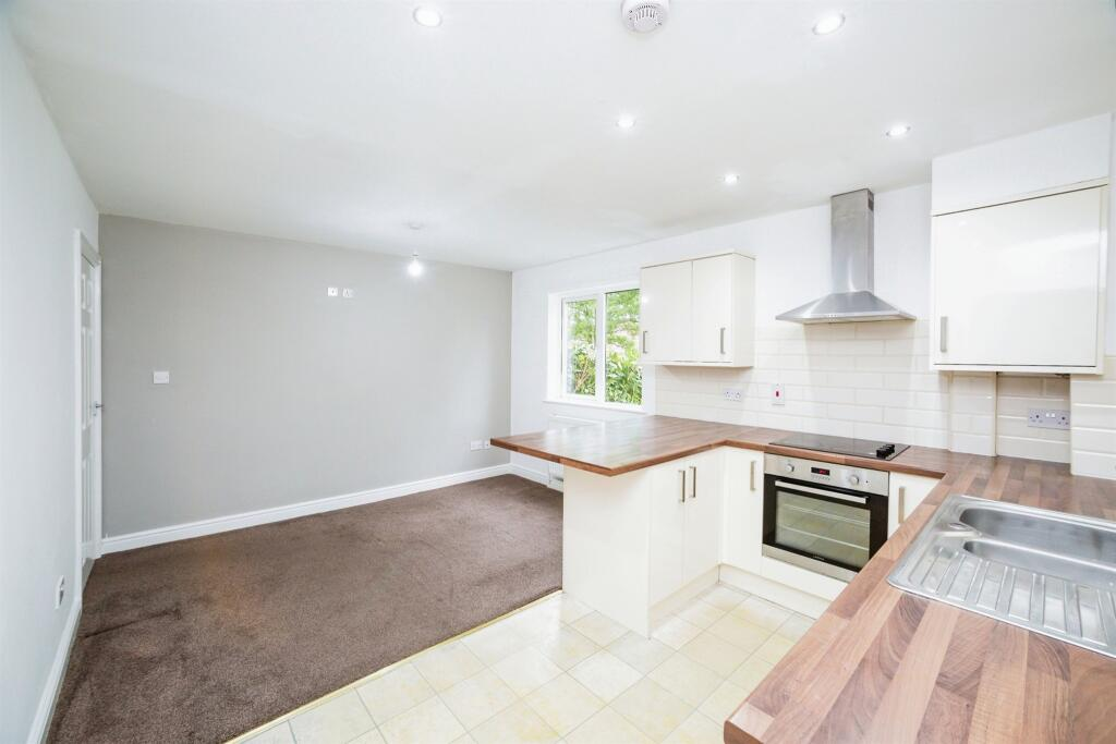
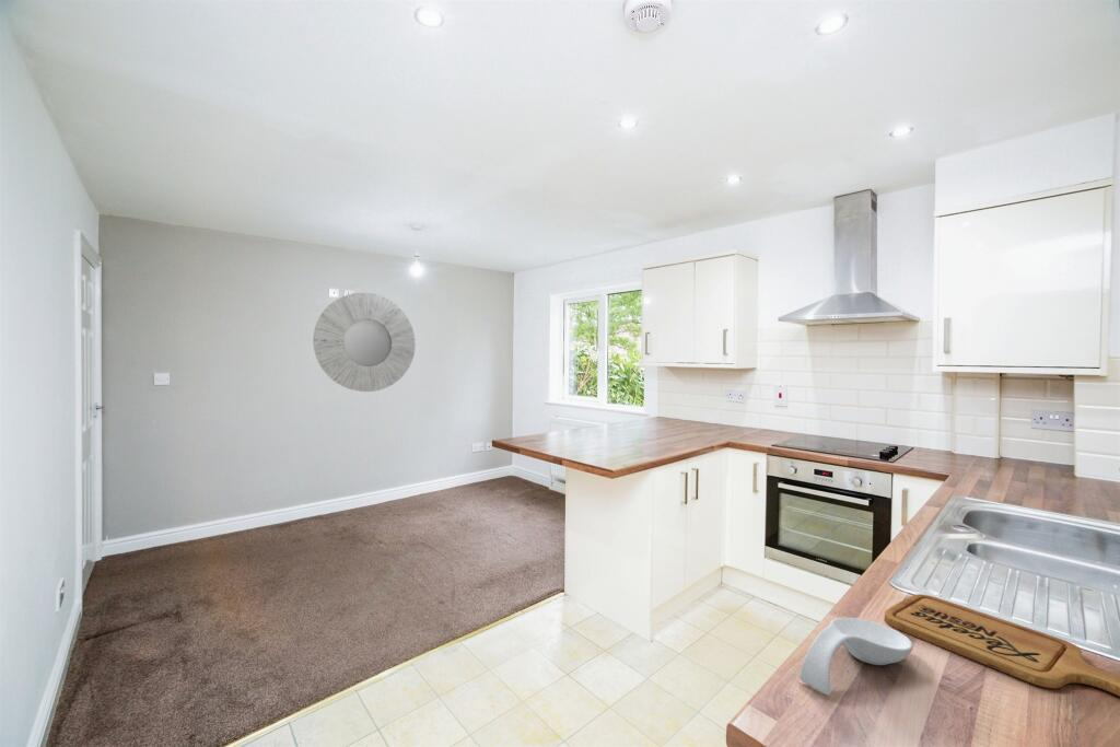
+ cutting board (1011, 646)
+ mirror (366, 342)
+ spoon rest (853, 644)
